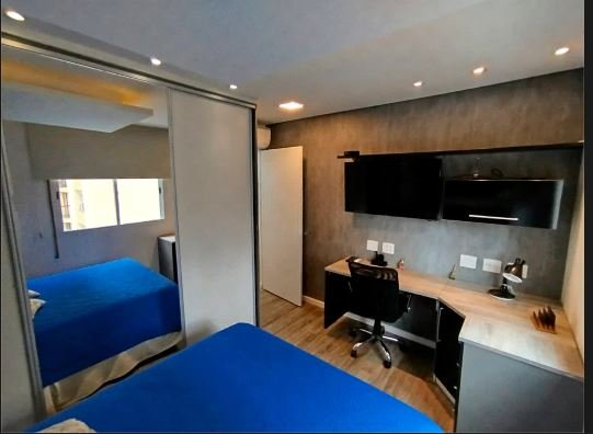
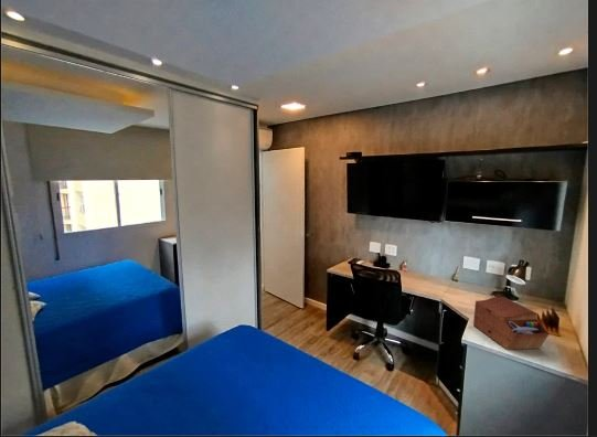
+ sewing box (508, 322)
